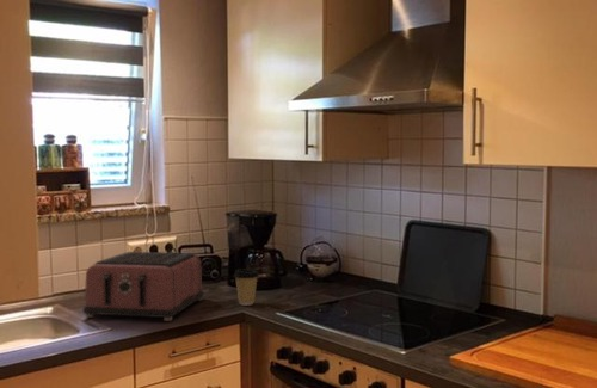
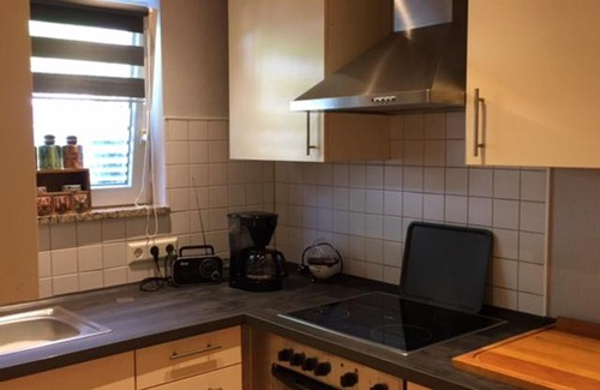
- coffee cup (246, 287)
- toaster (144, 283)
